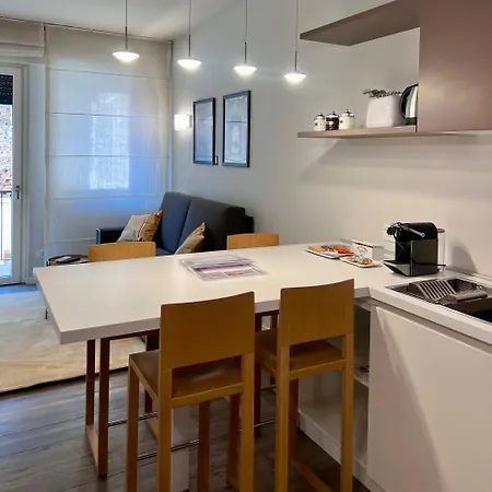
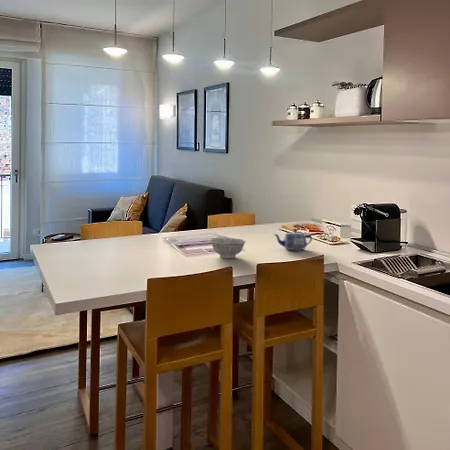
+ bowl (227, 248)
+ teapot (292, 239)
